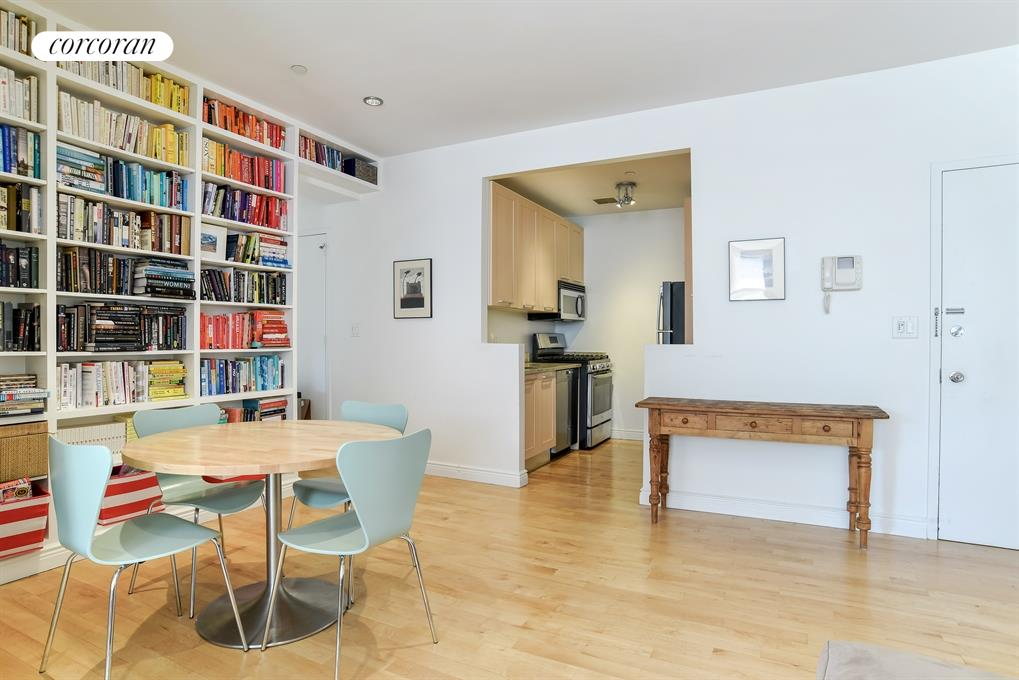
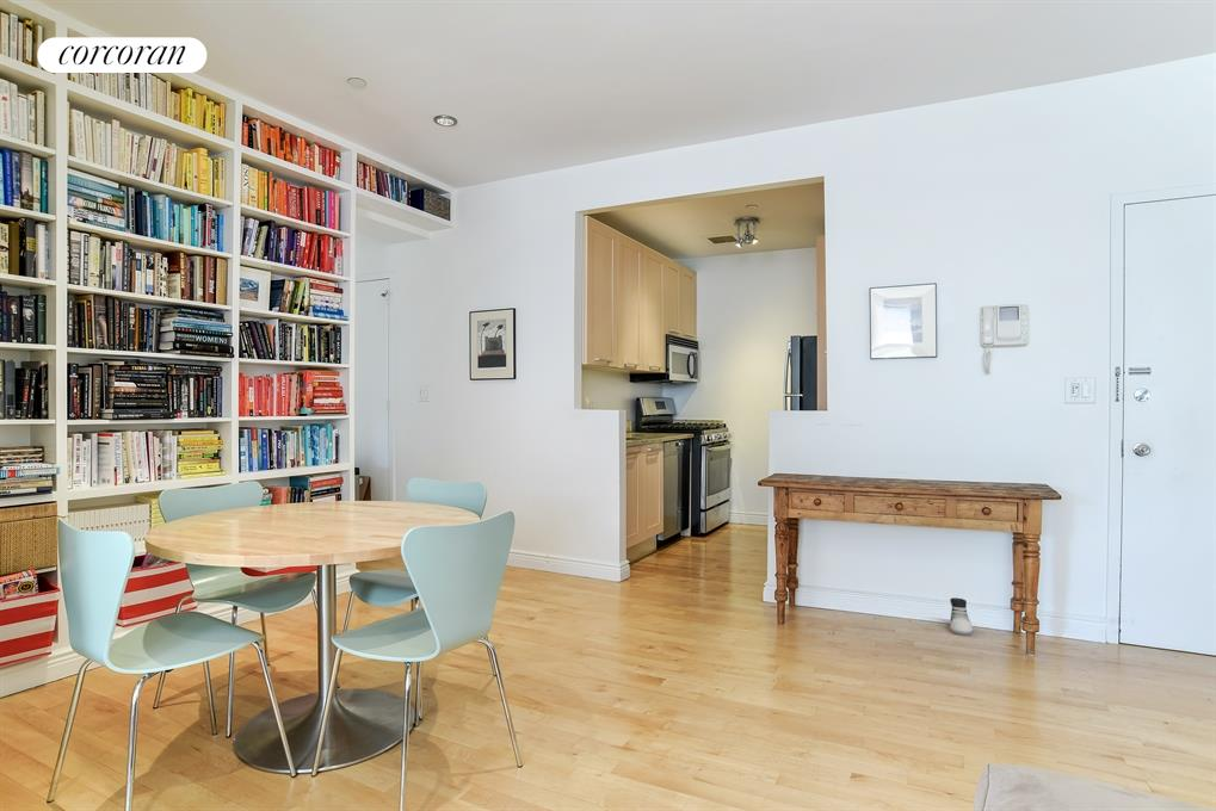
+ shoe (961, 615)
